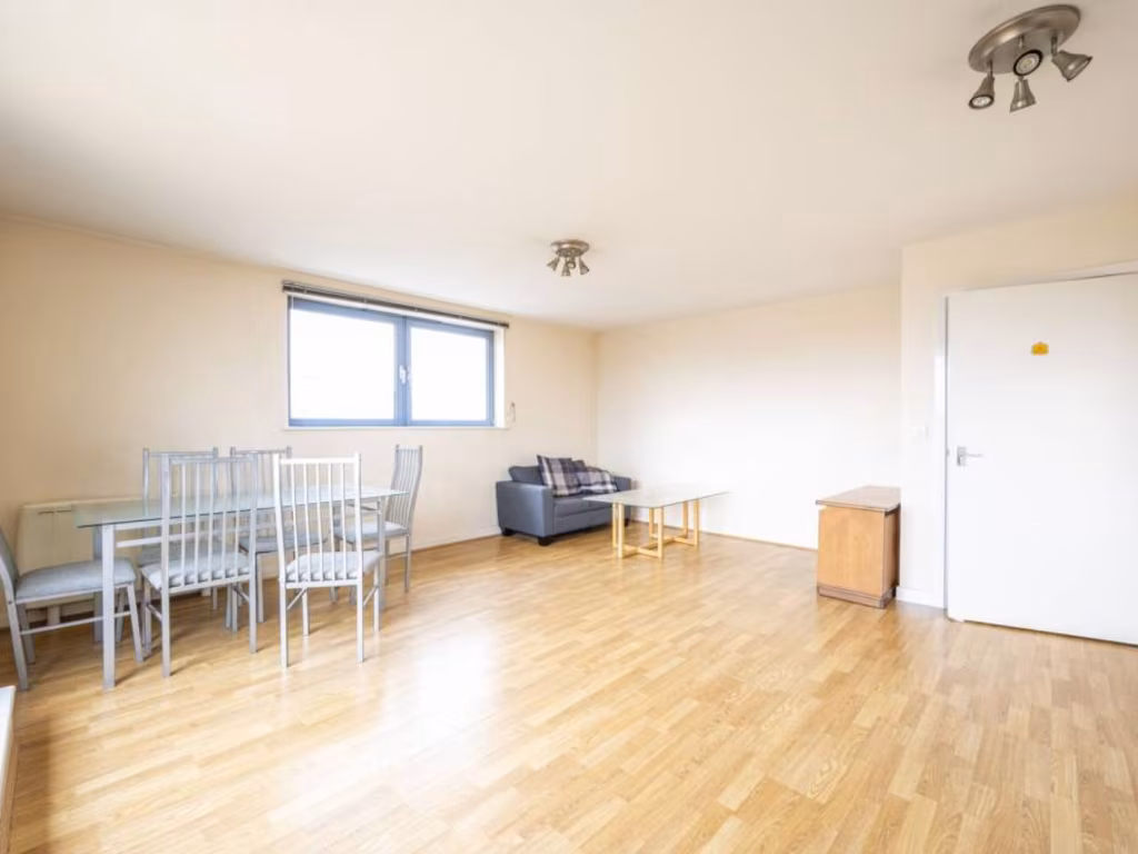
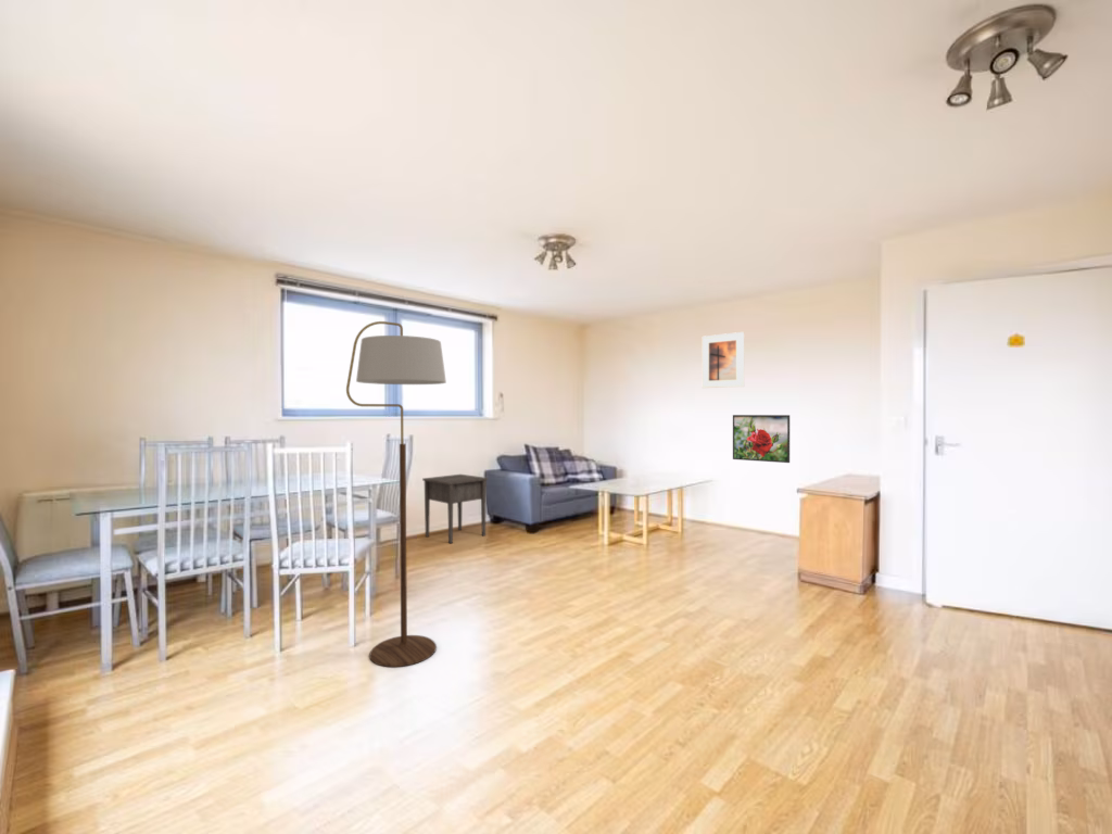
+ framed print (760, 438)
+ nightstand (457, 506)
+ floor lamp (400, 489)
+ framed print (722, 361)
